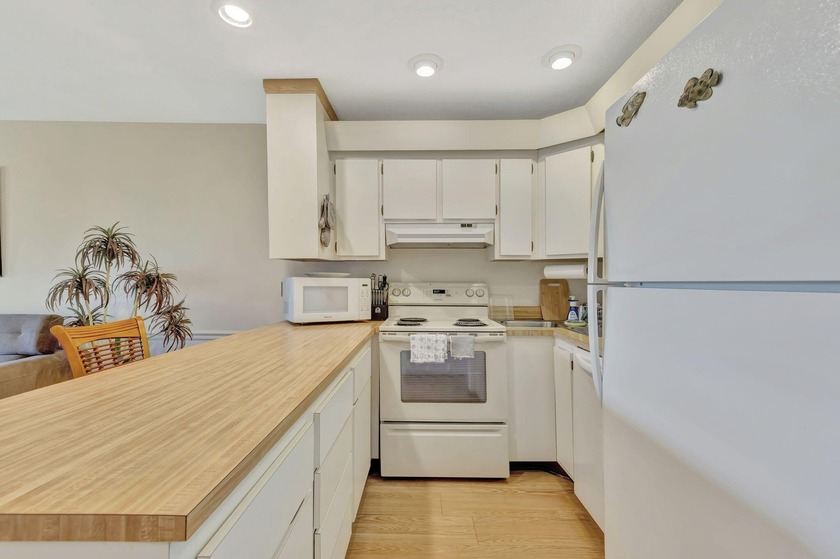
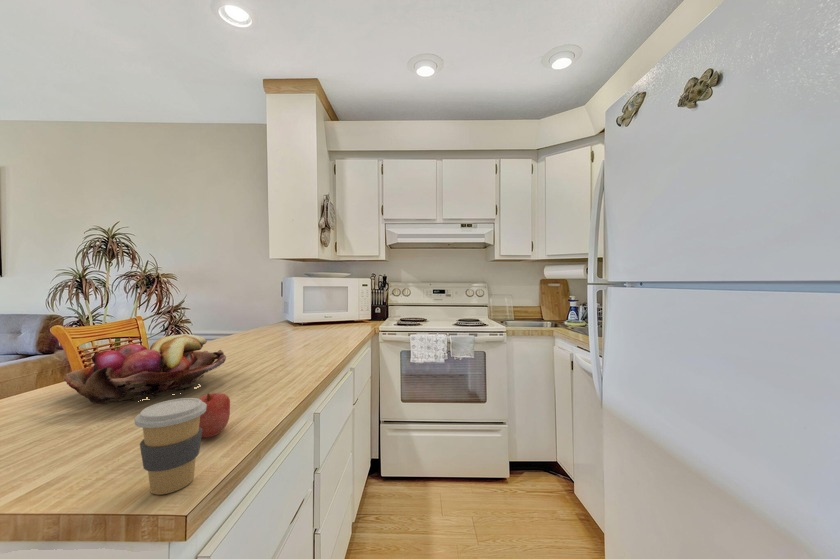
+ coffee cup (172, 444)
+ apple (209, 412)
+ fruit basket (155, 363)
